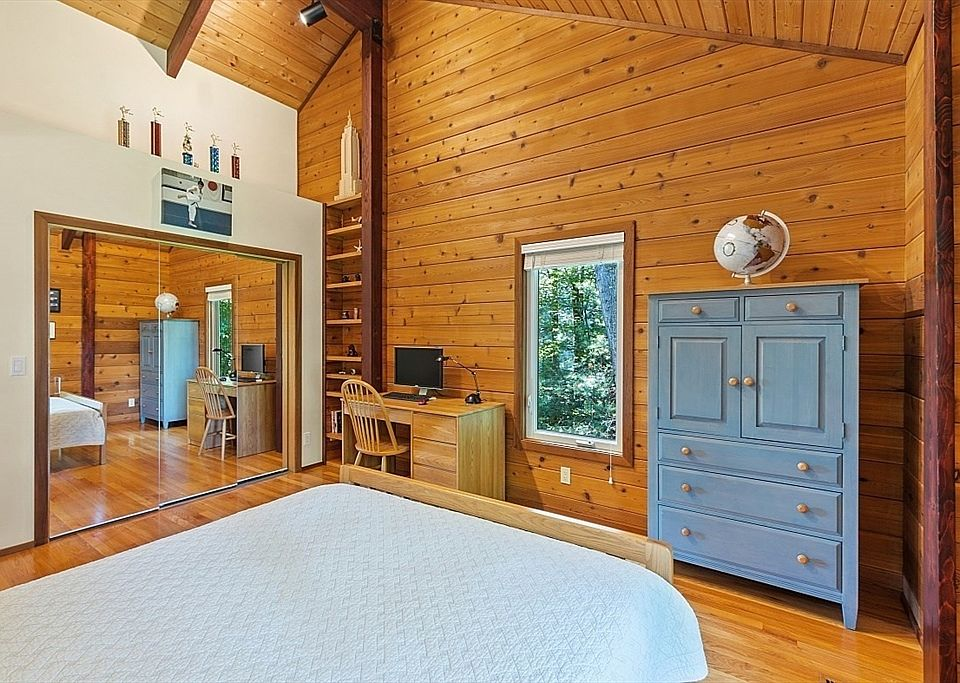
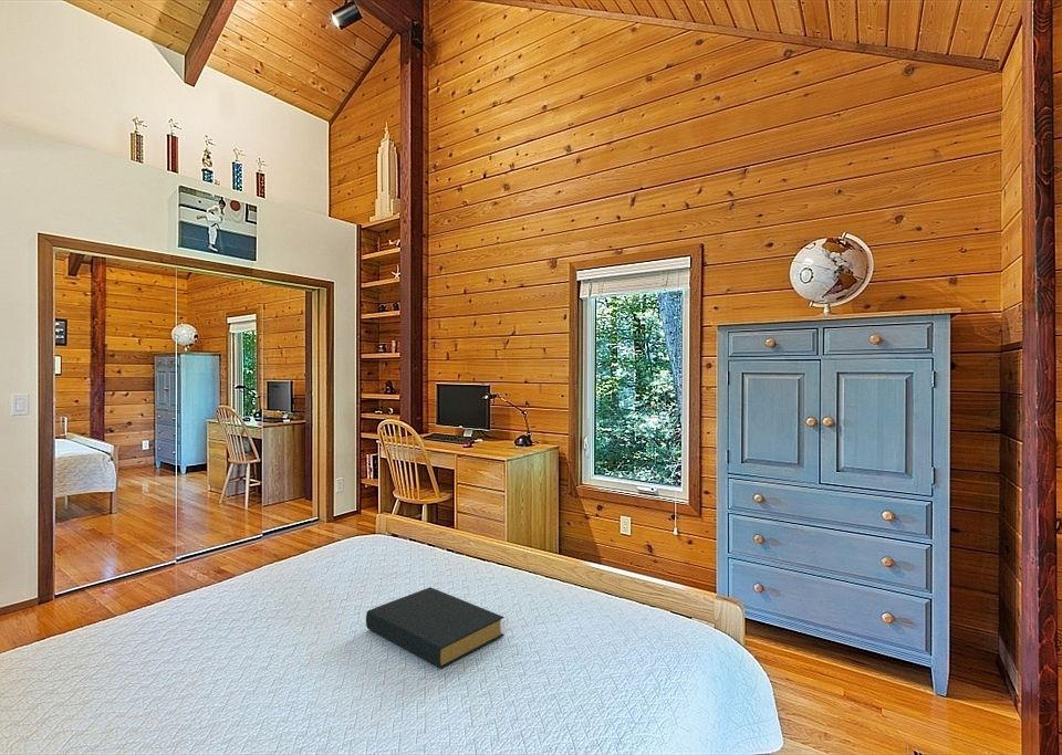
+ hardback book (434, 622)
